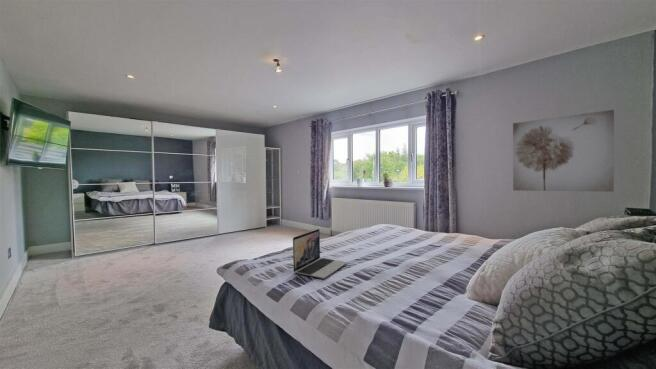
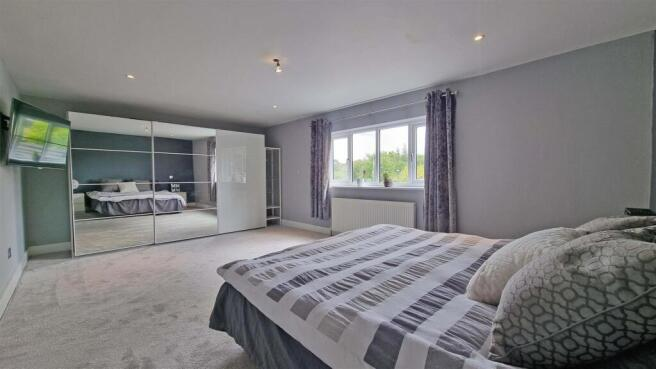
- wall art (558, 154)
- laptop (319, 251)
